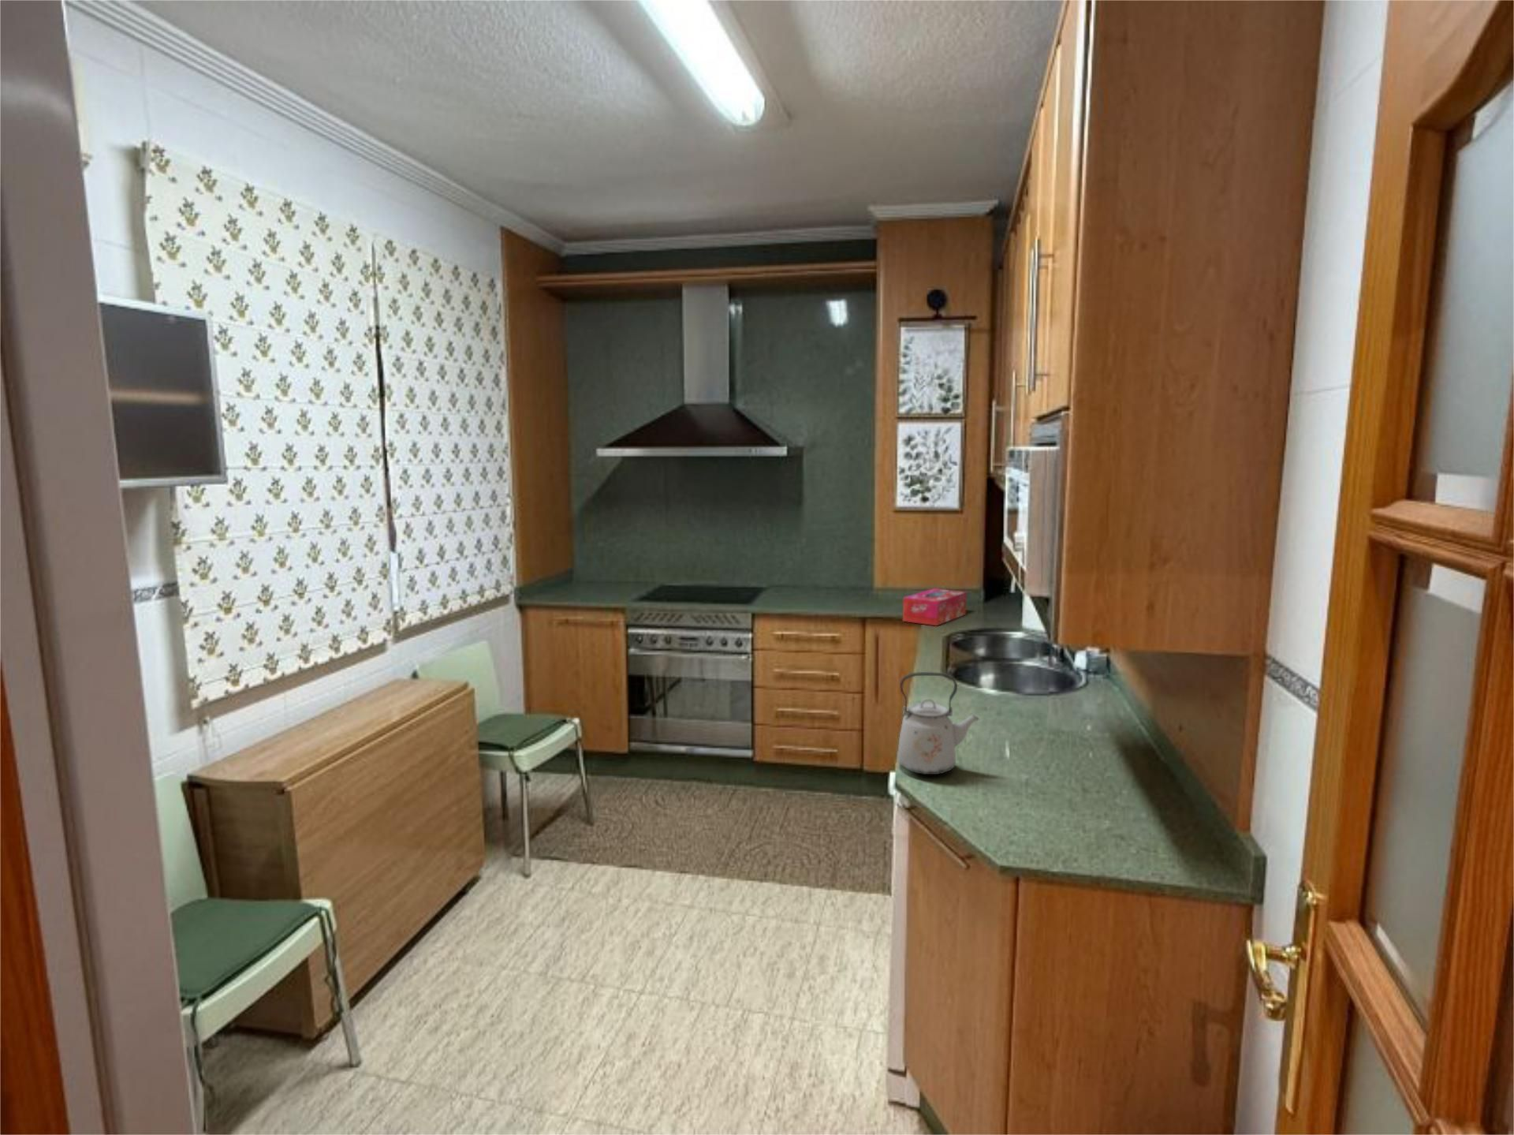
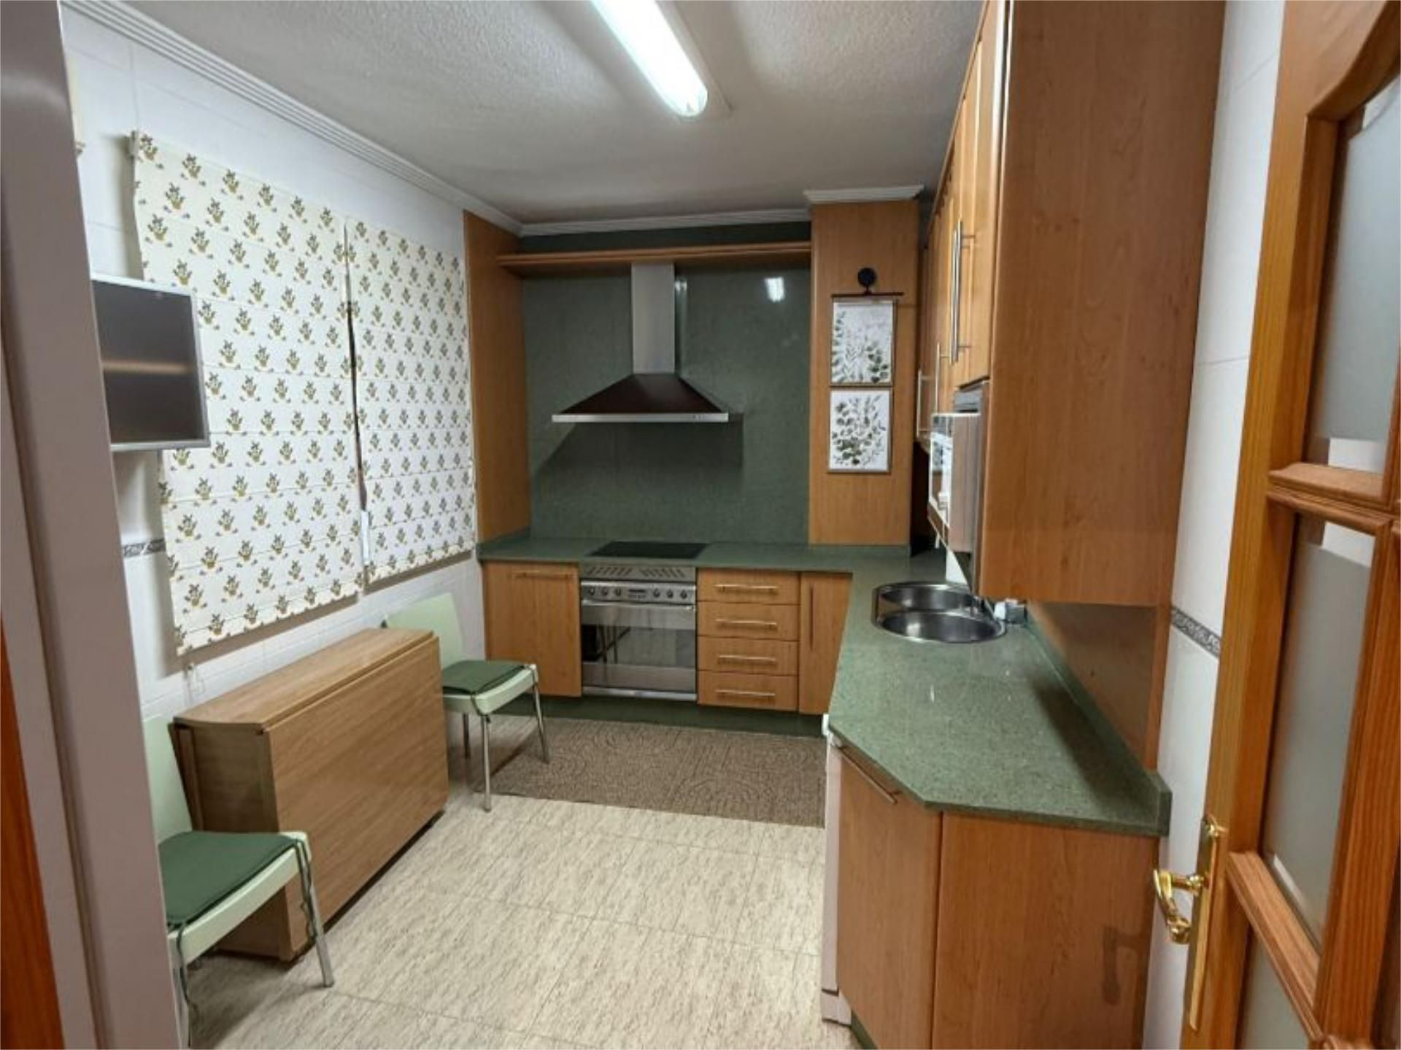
- tissue box (935, 606)
- kettle (938, 721)
